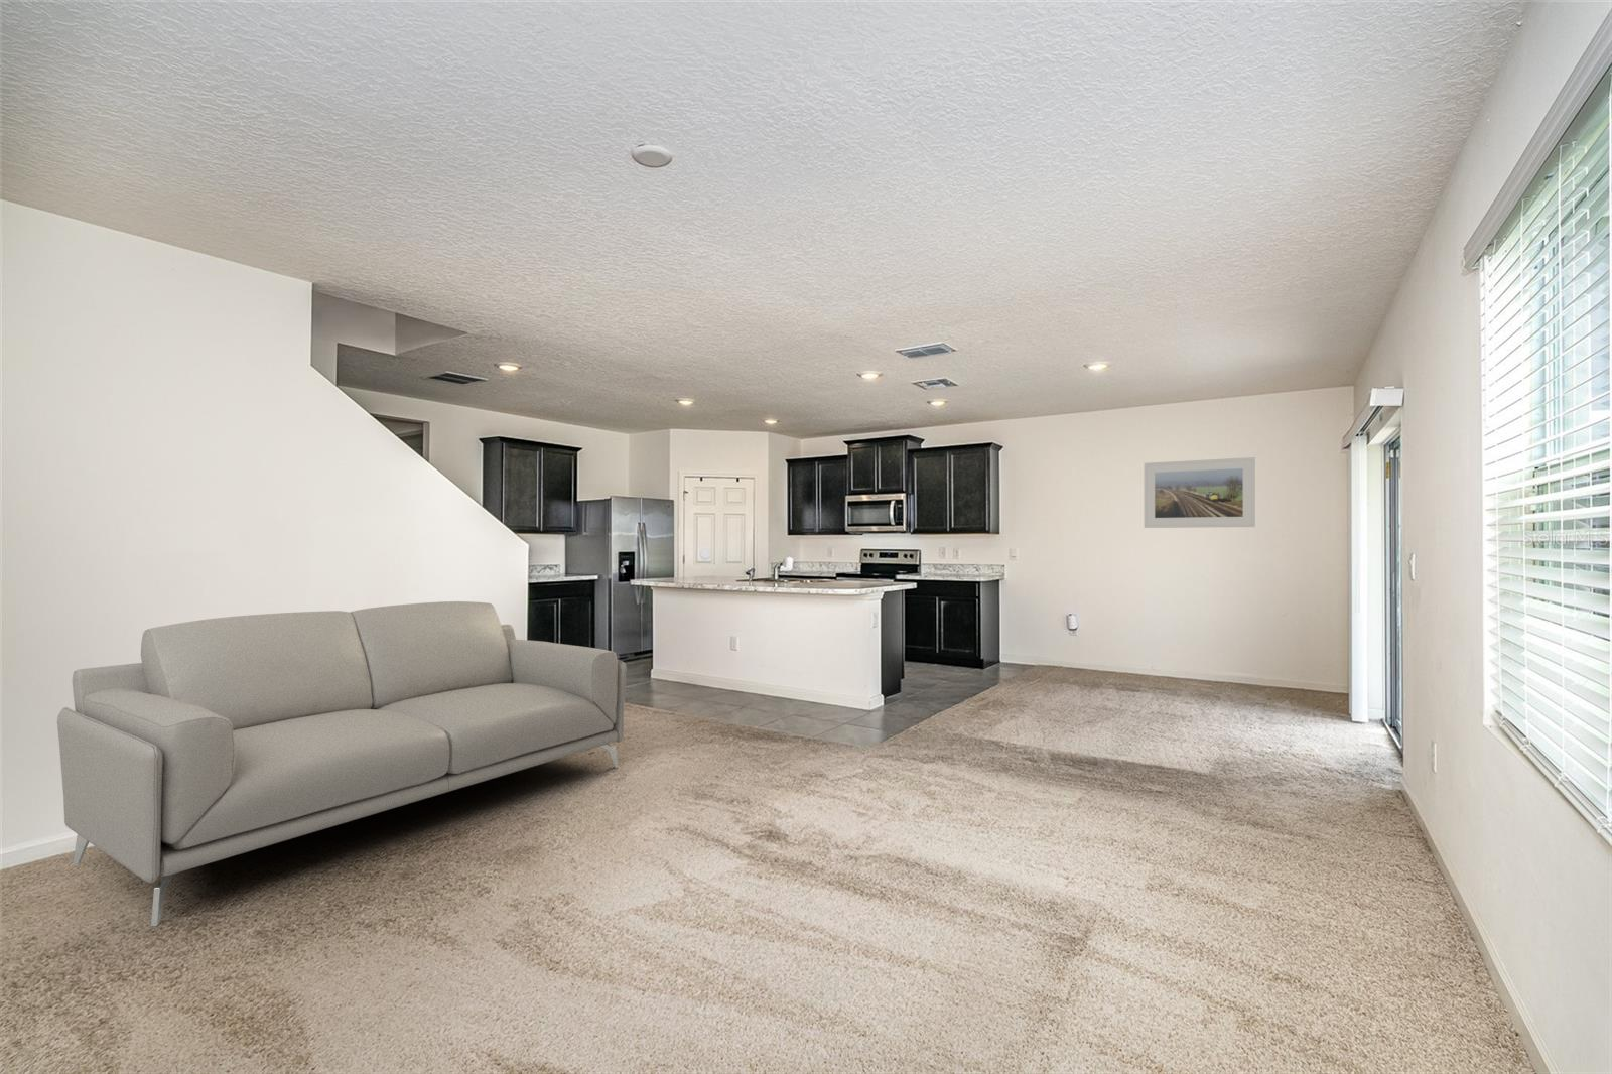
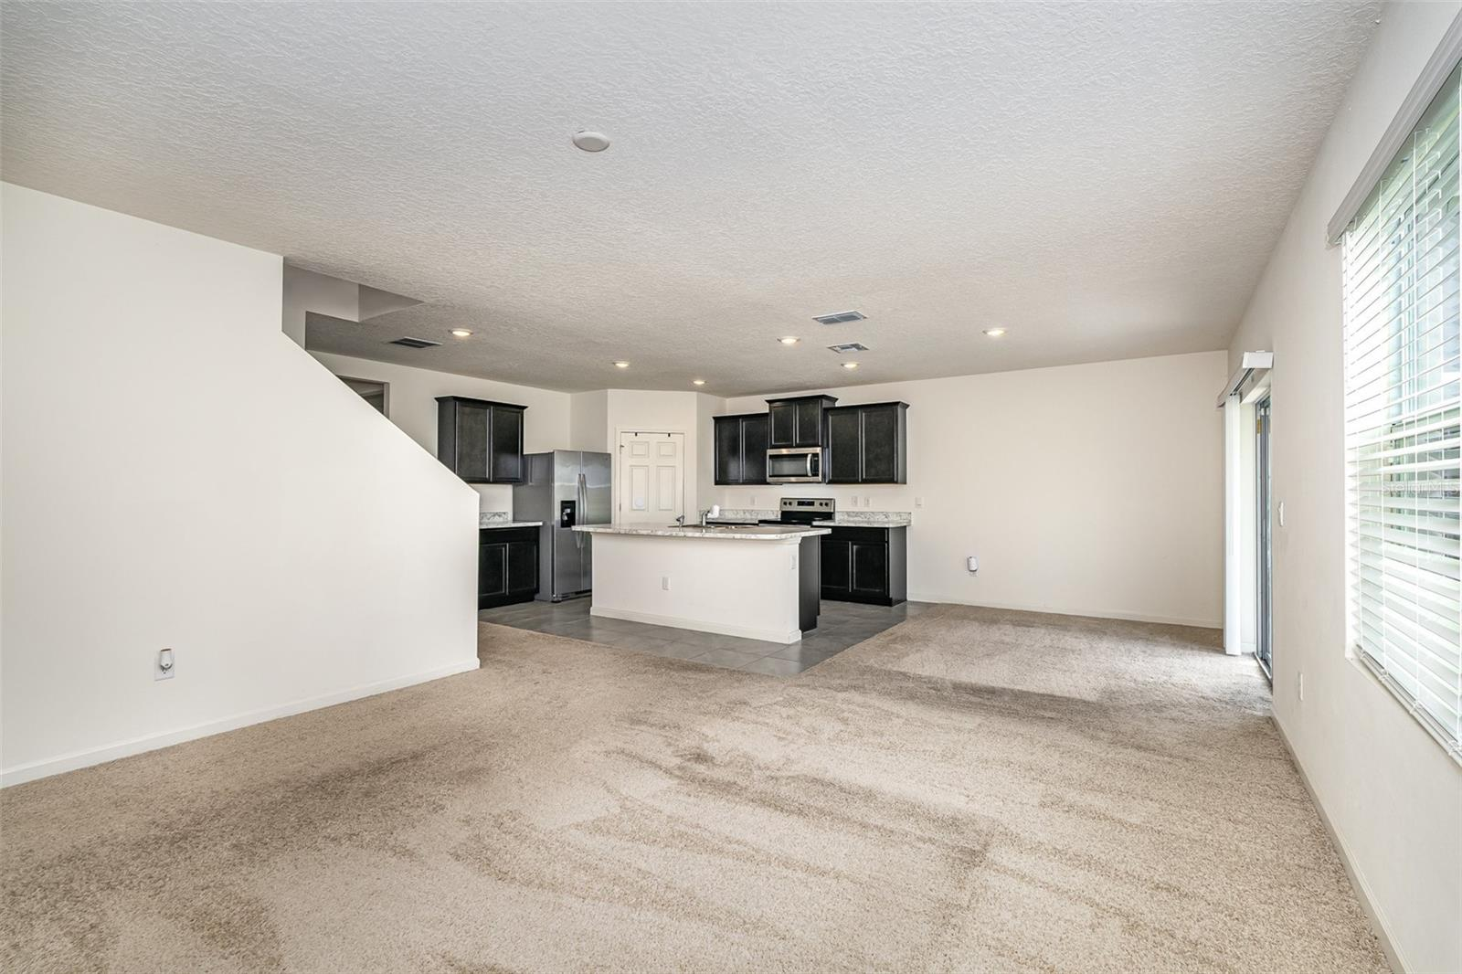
- sofa (390, 708)
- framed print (1197, 494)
